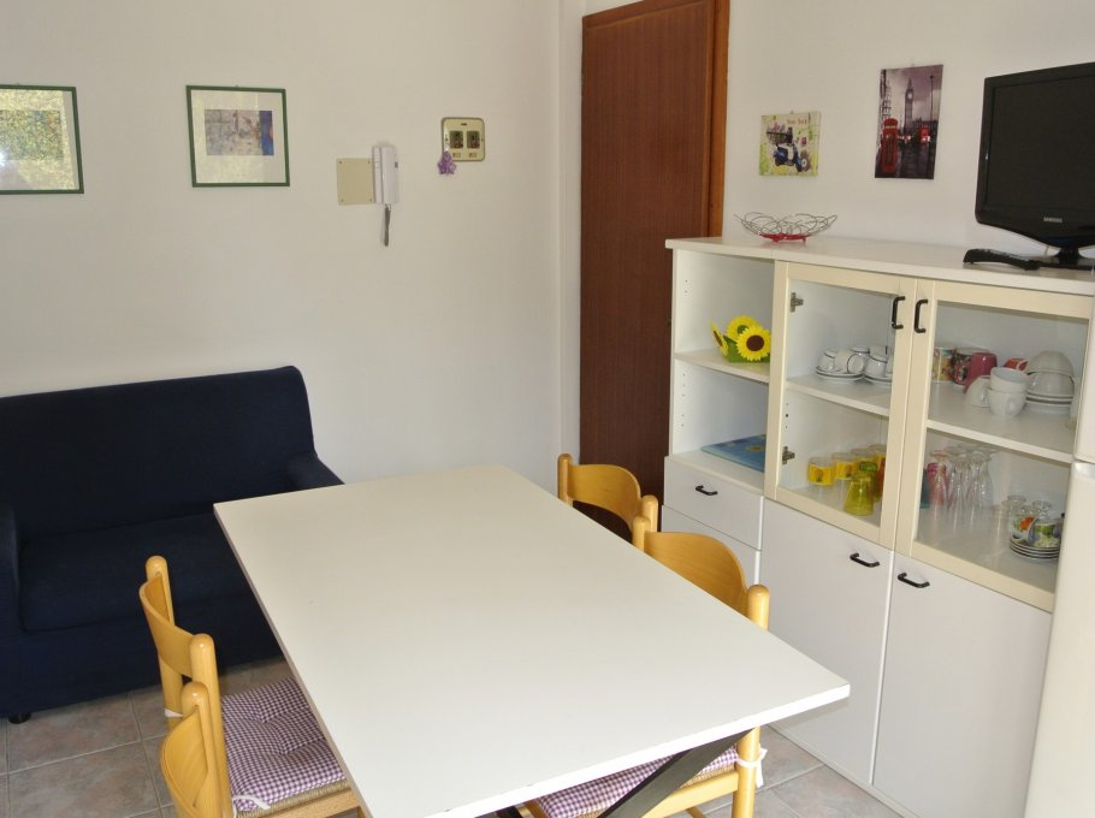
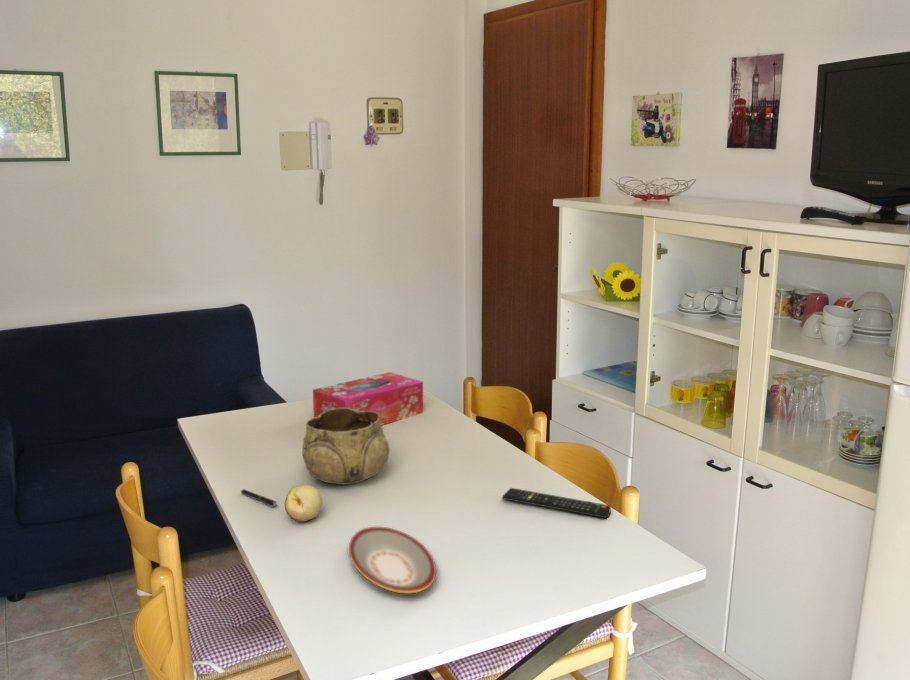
+ tissue box (369, 401)
+ decorative bowl (344, 448)
+ remote control (556, 503)
+ pen (257, 496)
+ plate (391, 562)
+ fruit (303, 503)
